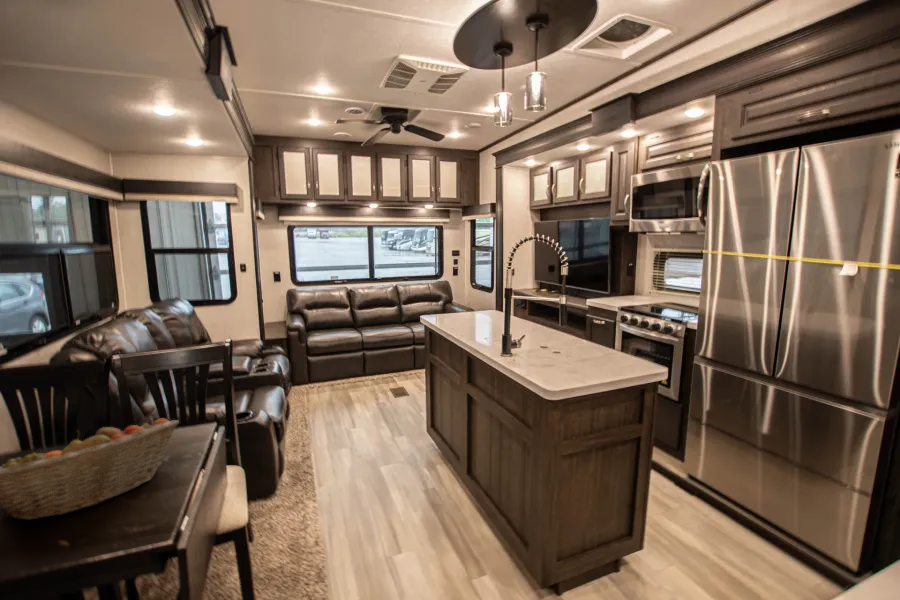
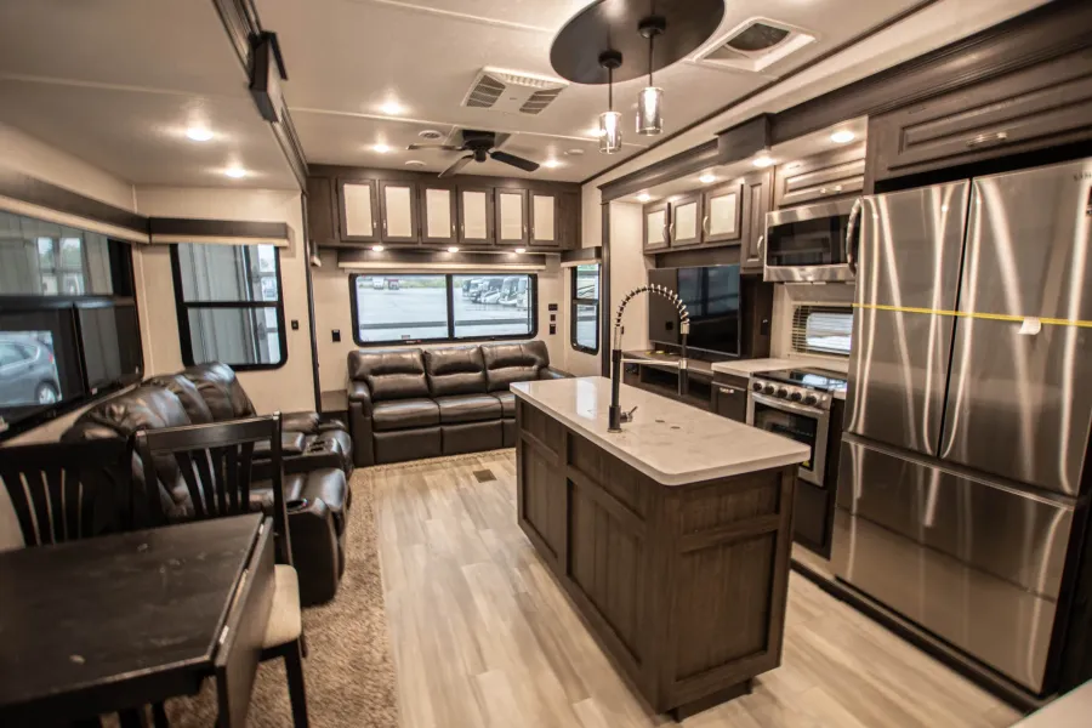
- fruit basket (86, 459)
